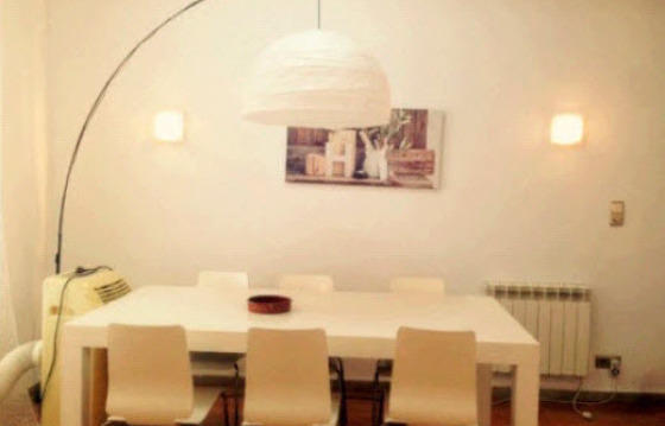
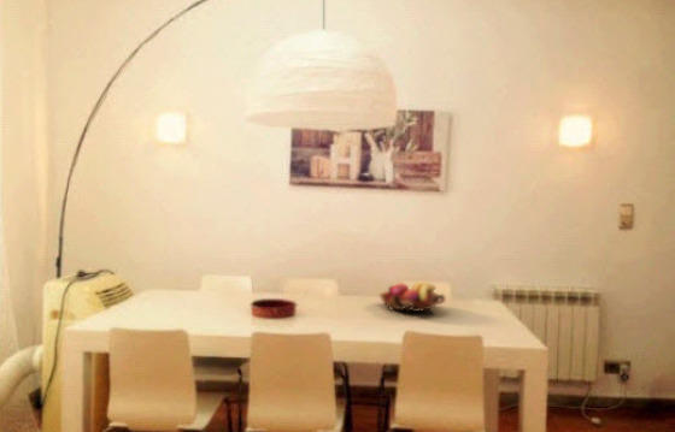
+ fruit basket (412, 296)
